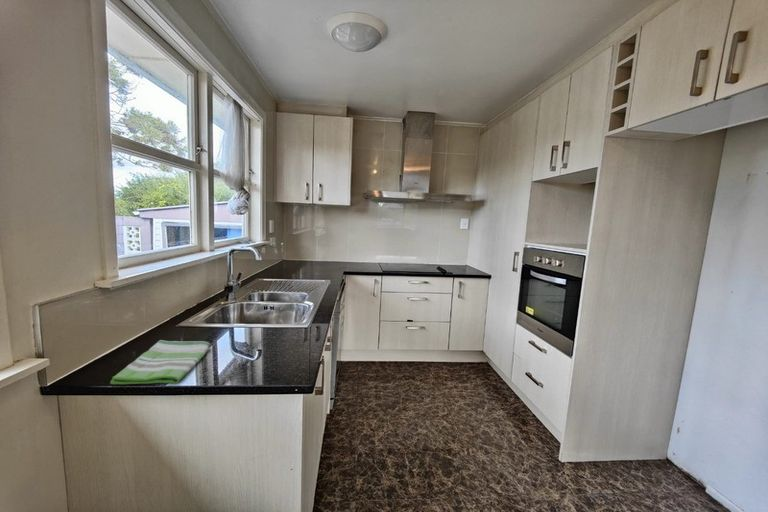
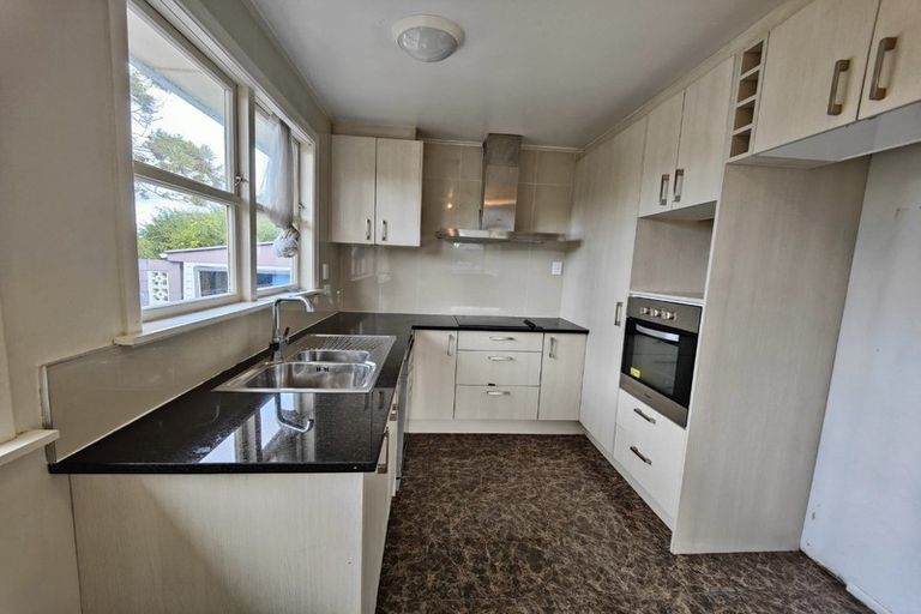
- dish towel (167, 359)
